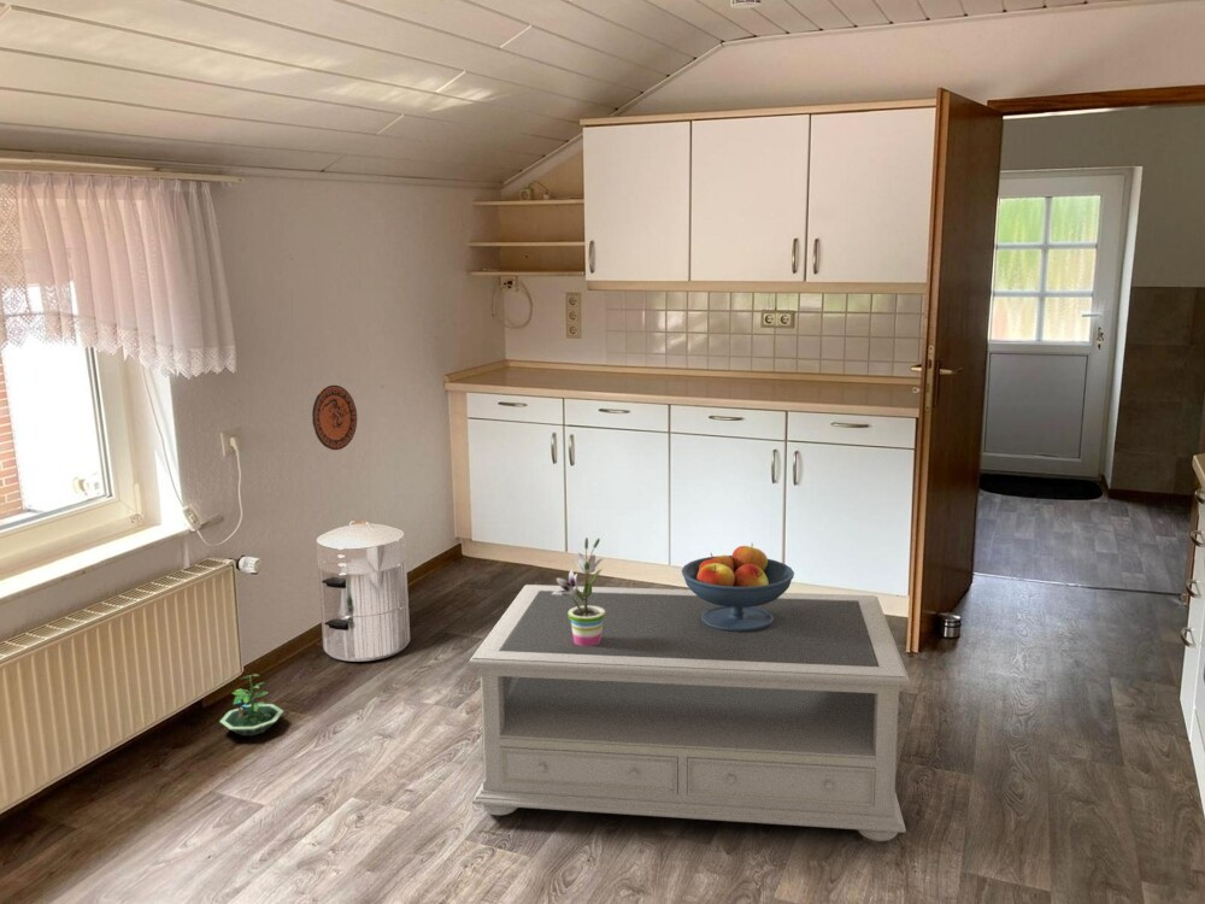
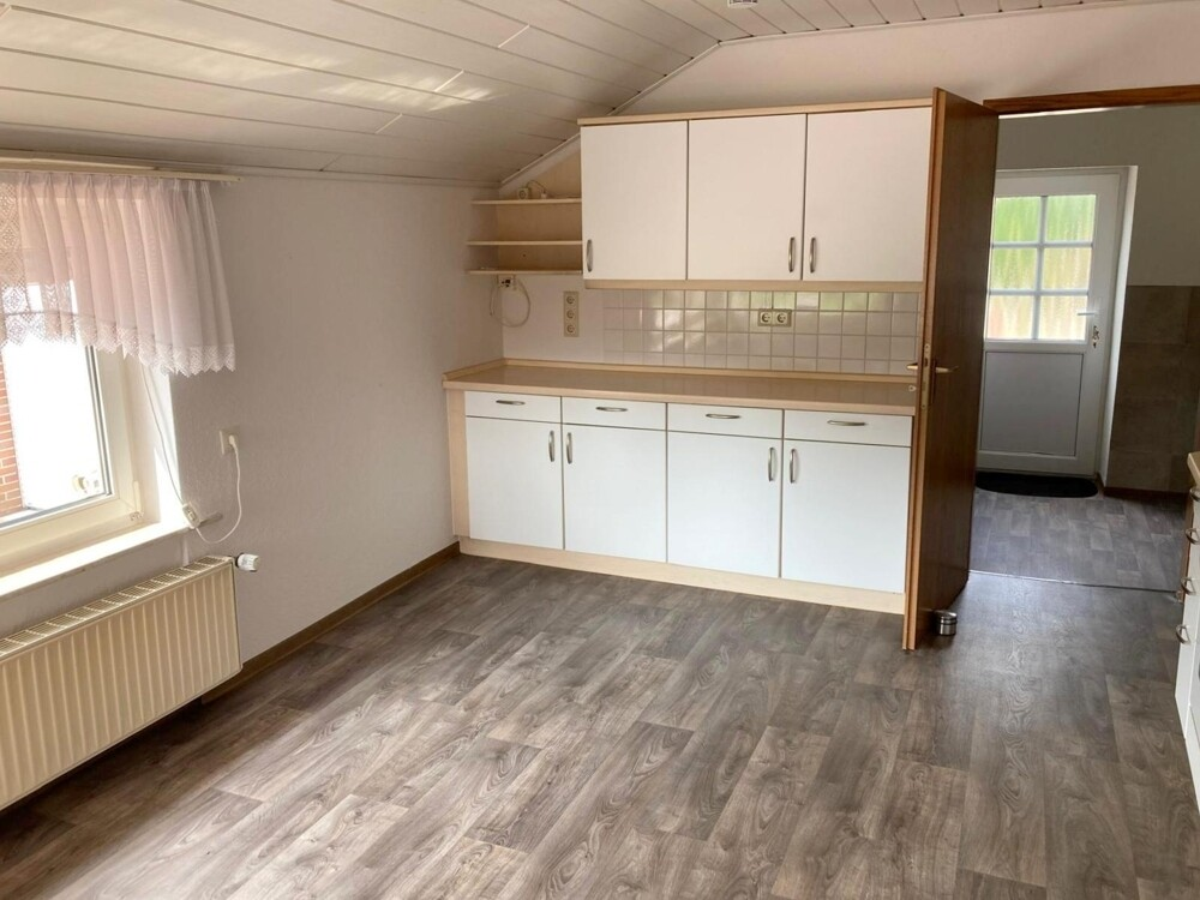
- fruit bowl (736, 585)
- potted plant (577, 587)
- waste bin (363, 583)
- decorative plate (334, 417)
- coffee table (689, 698)
- terrarium (251, 685)
